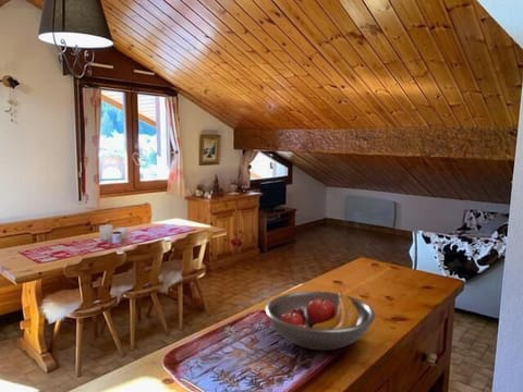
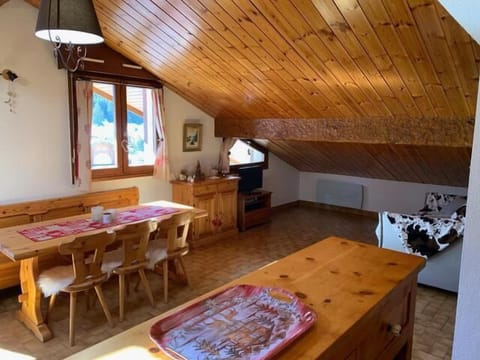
- fruit bowl (319, 319)
